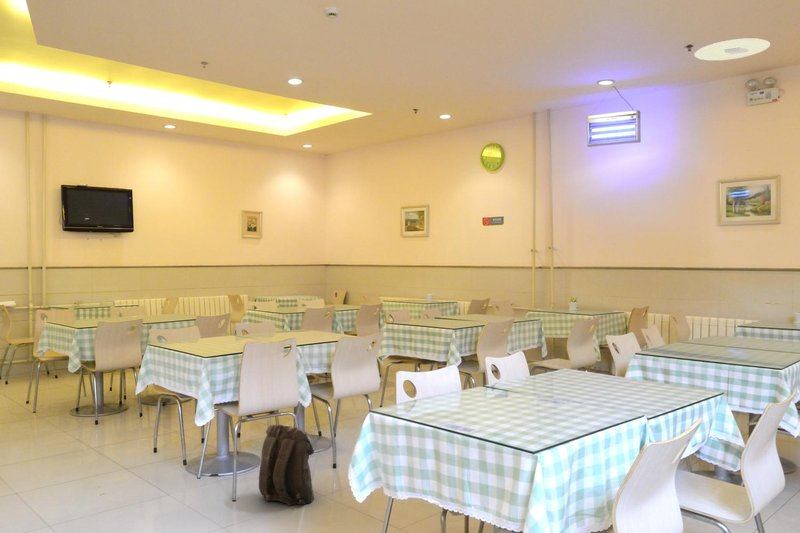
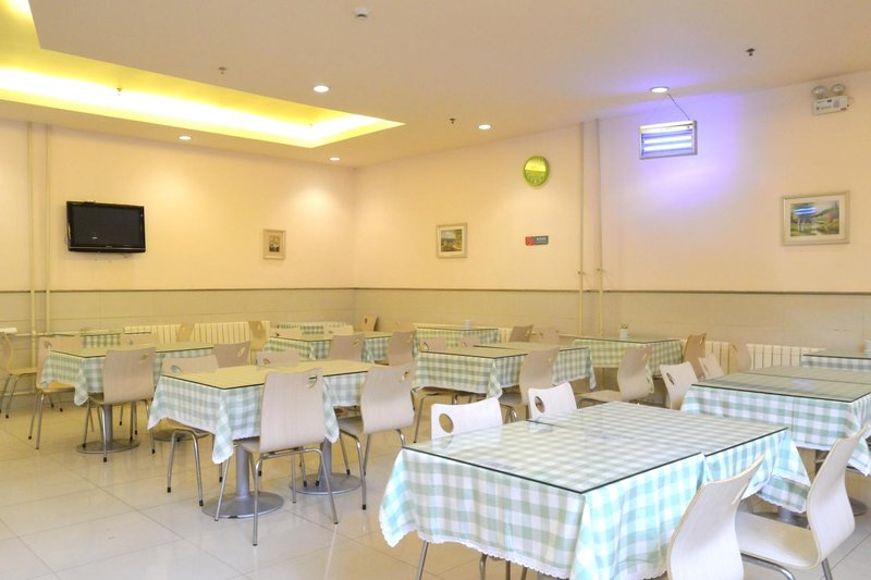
- ceiling light (731, 46)
- backpack (286, 461)
